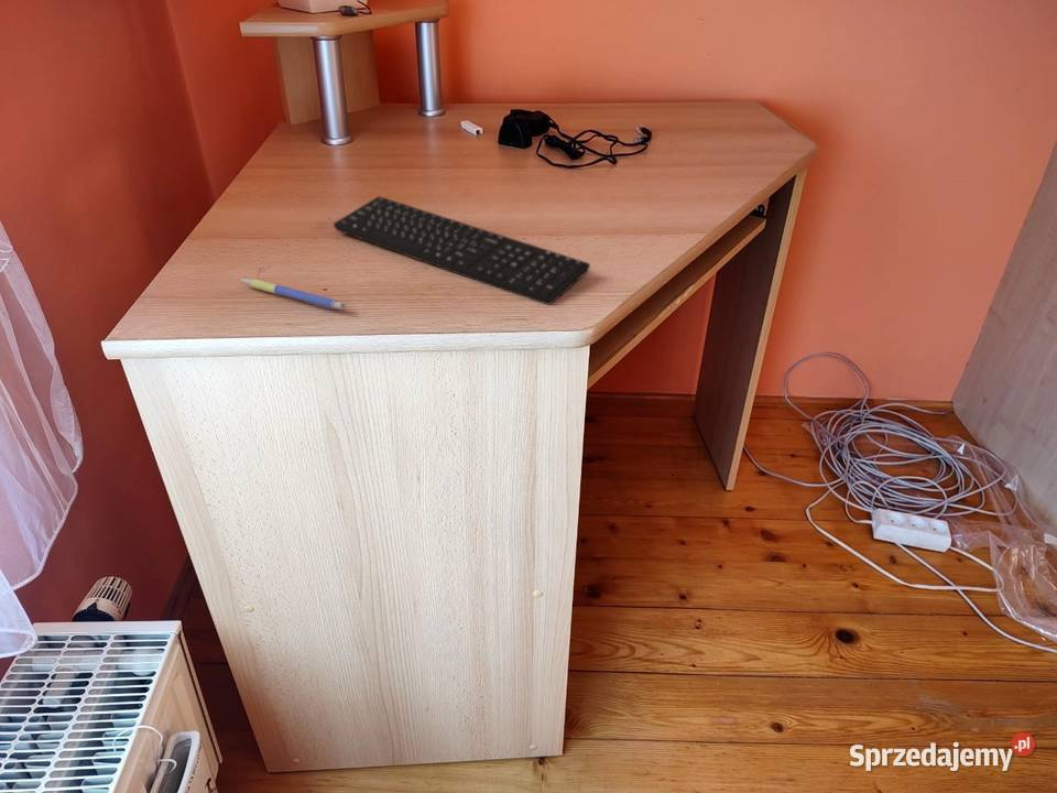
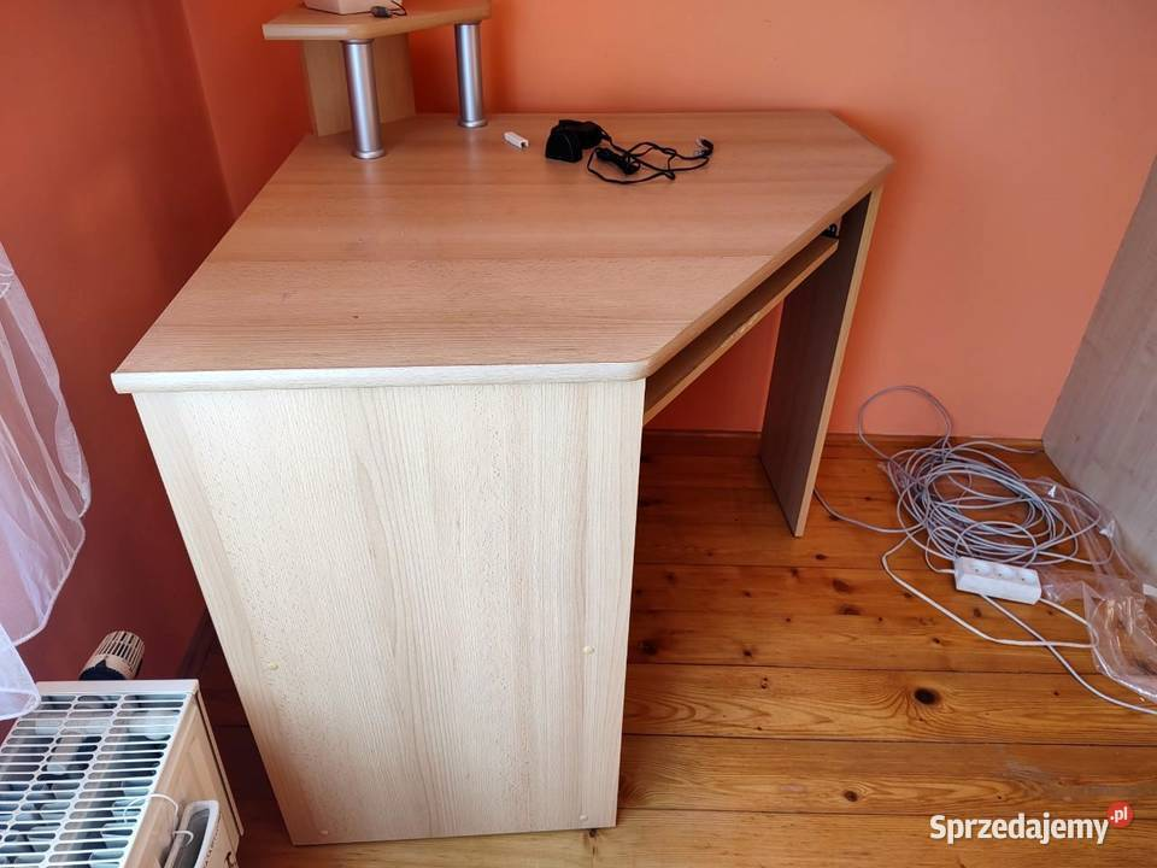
- pen (290, 292)
- keyboard (455, 246)
